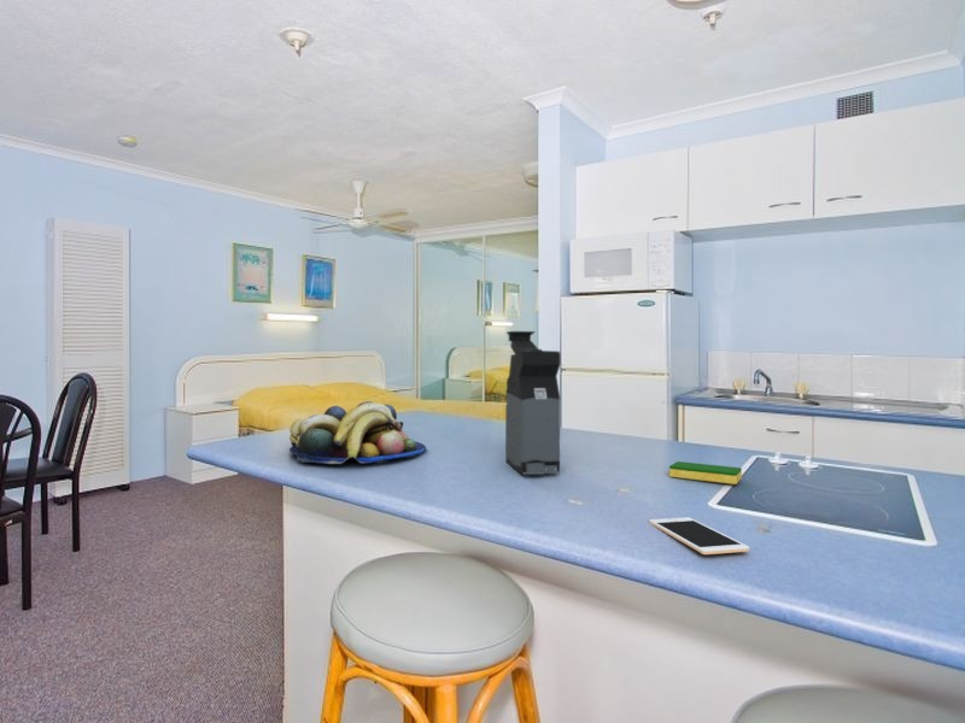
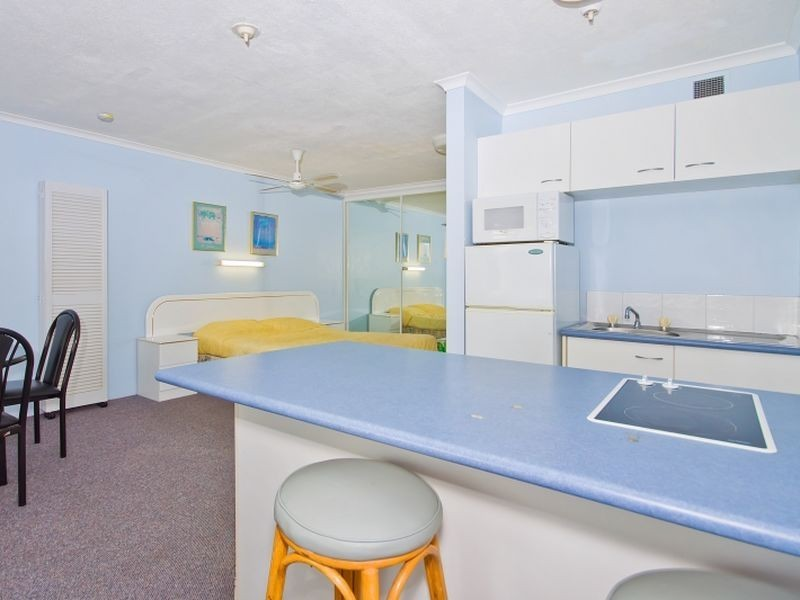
- fruit bowl (359, 427)
- cell phone (695, 534)
- coffee maker (530, 398)
- dish sponge (704, 471)
